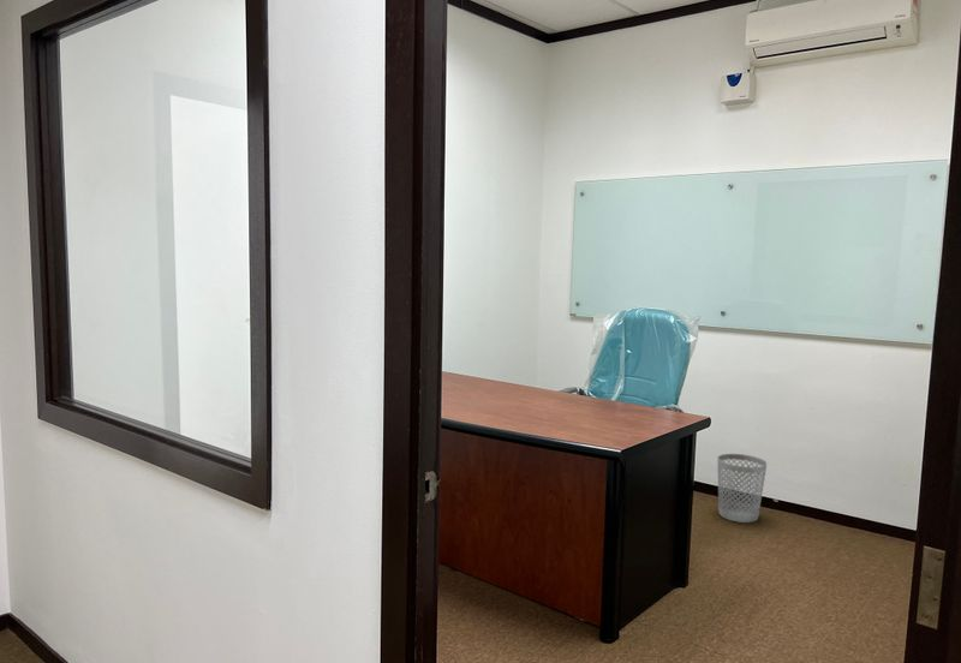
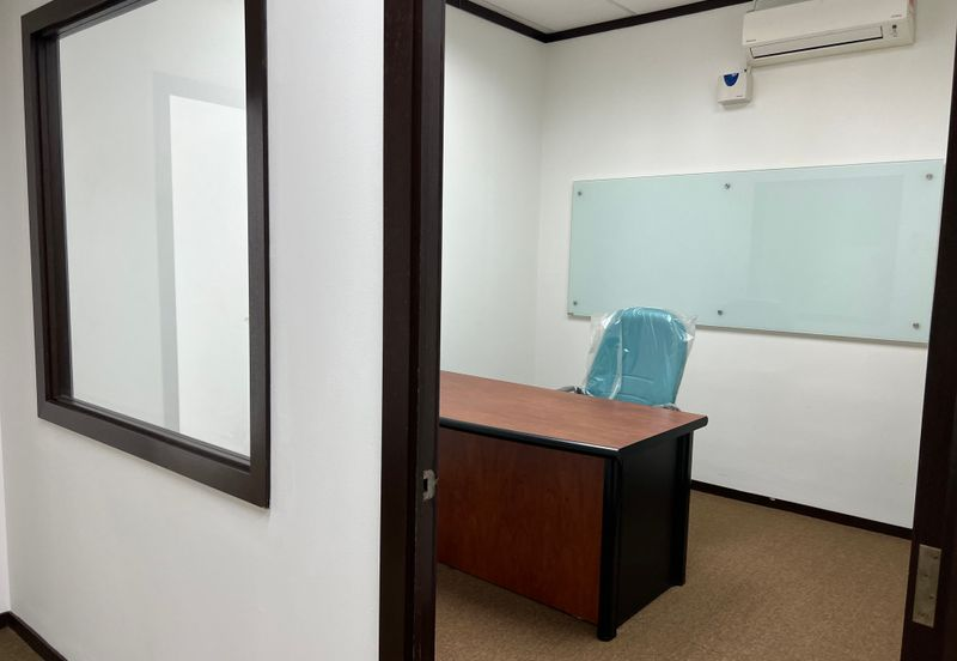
- wastebasket (739, 488)
